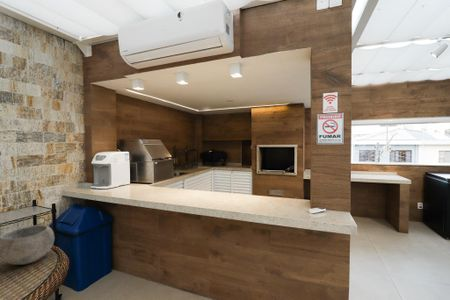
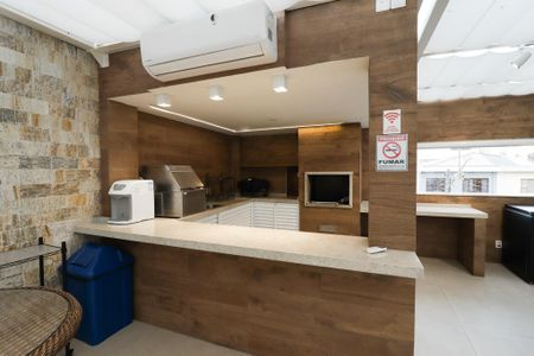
- bowl (27, 245)
